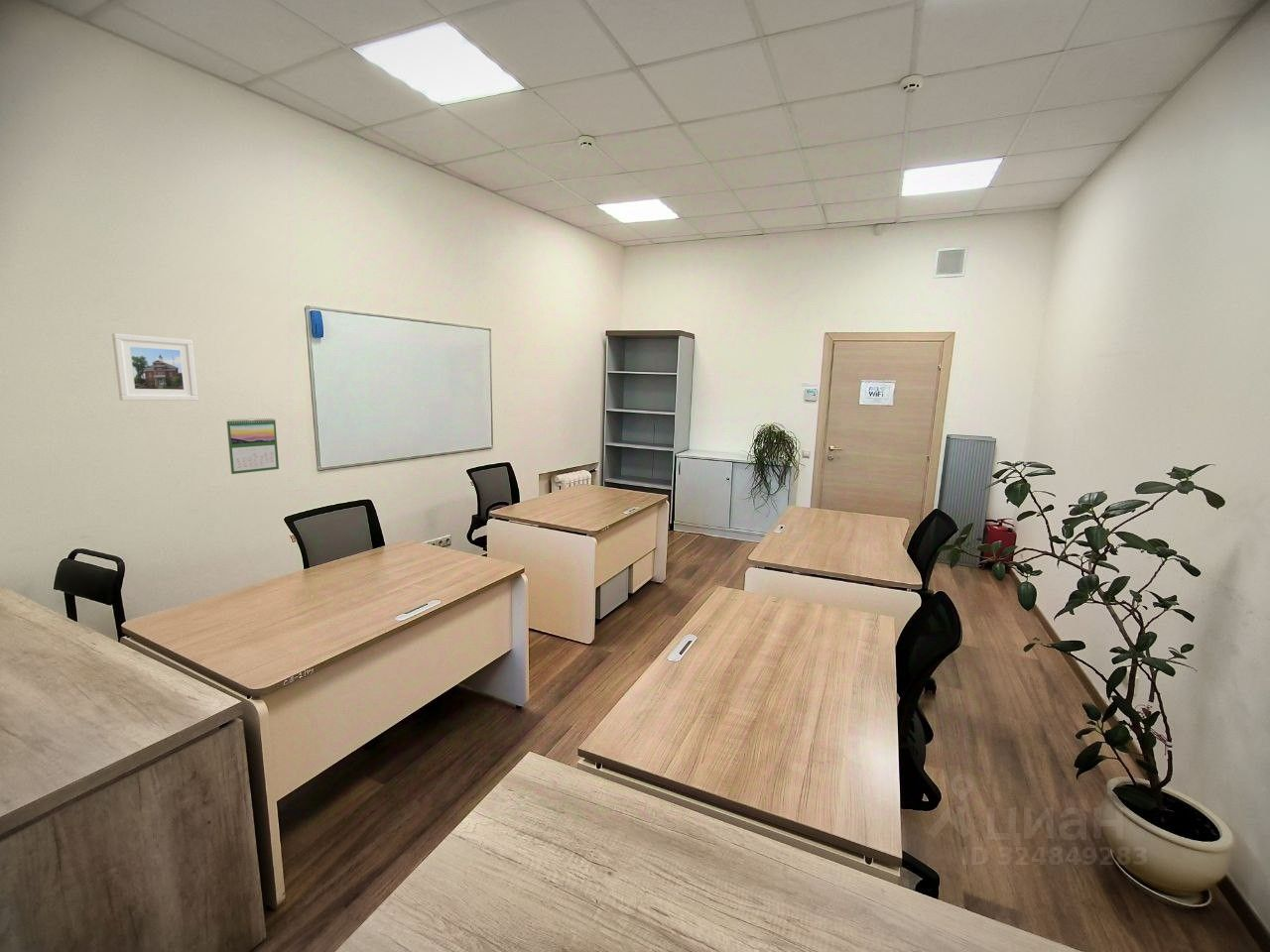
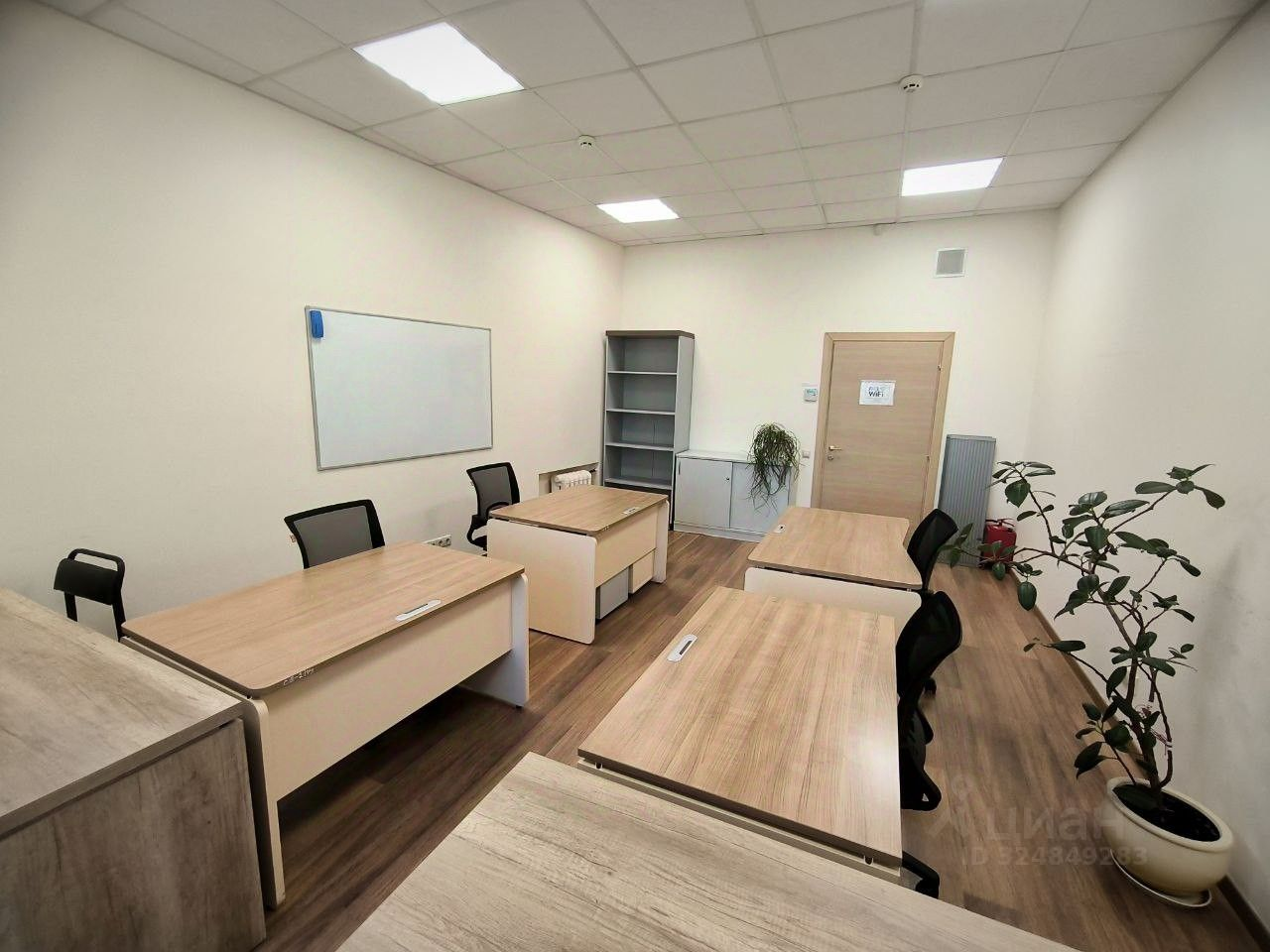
- calendar (253, 444)
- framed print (157, 369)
